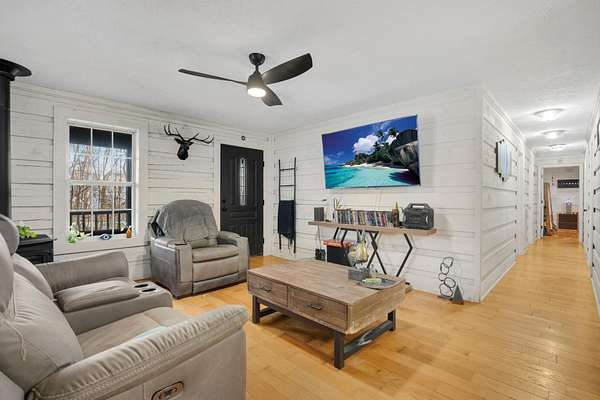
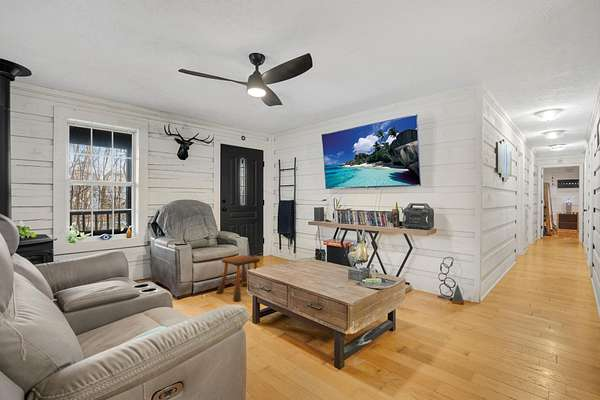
+ stool (240, 276)
